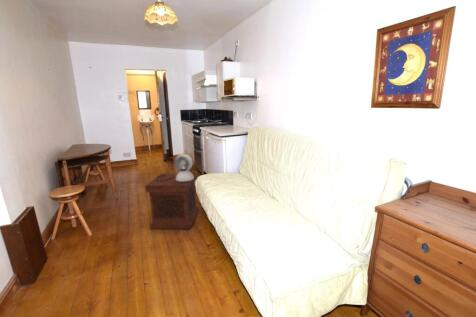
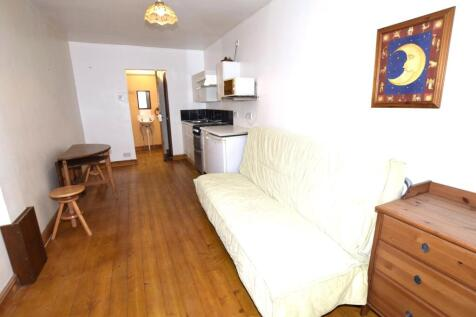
- table lamp (175, 165)
- side table (174, 199)
